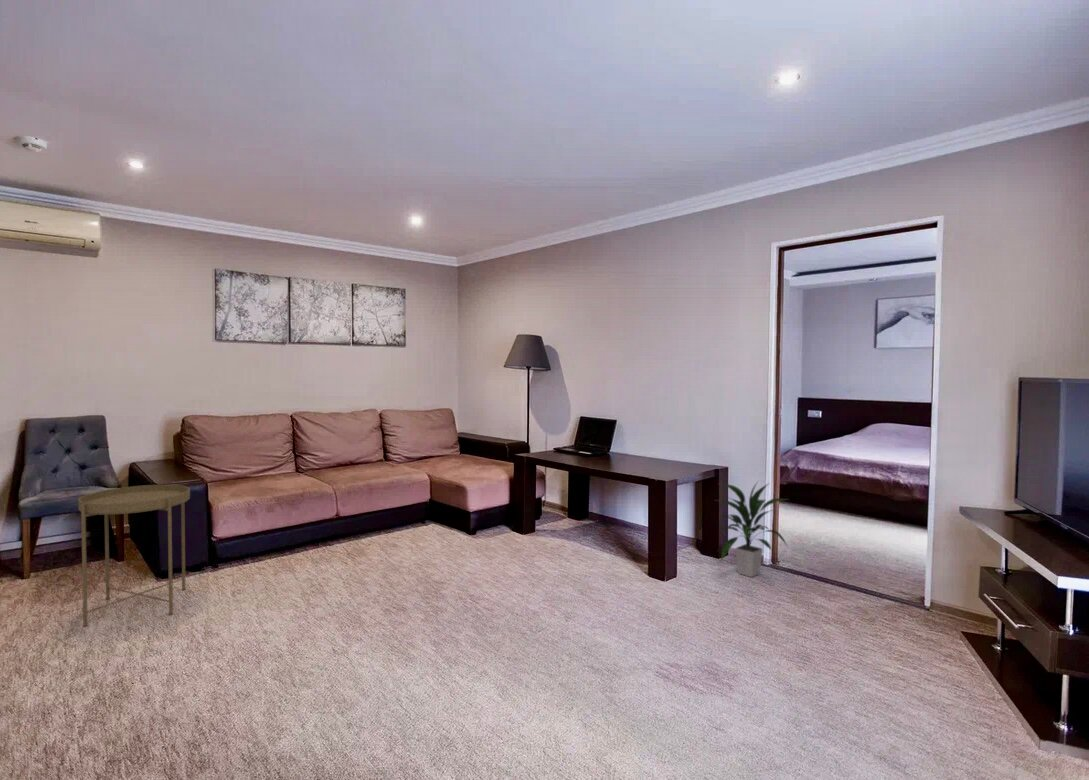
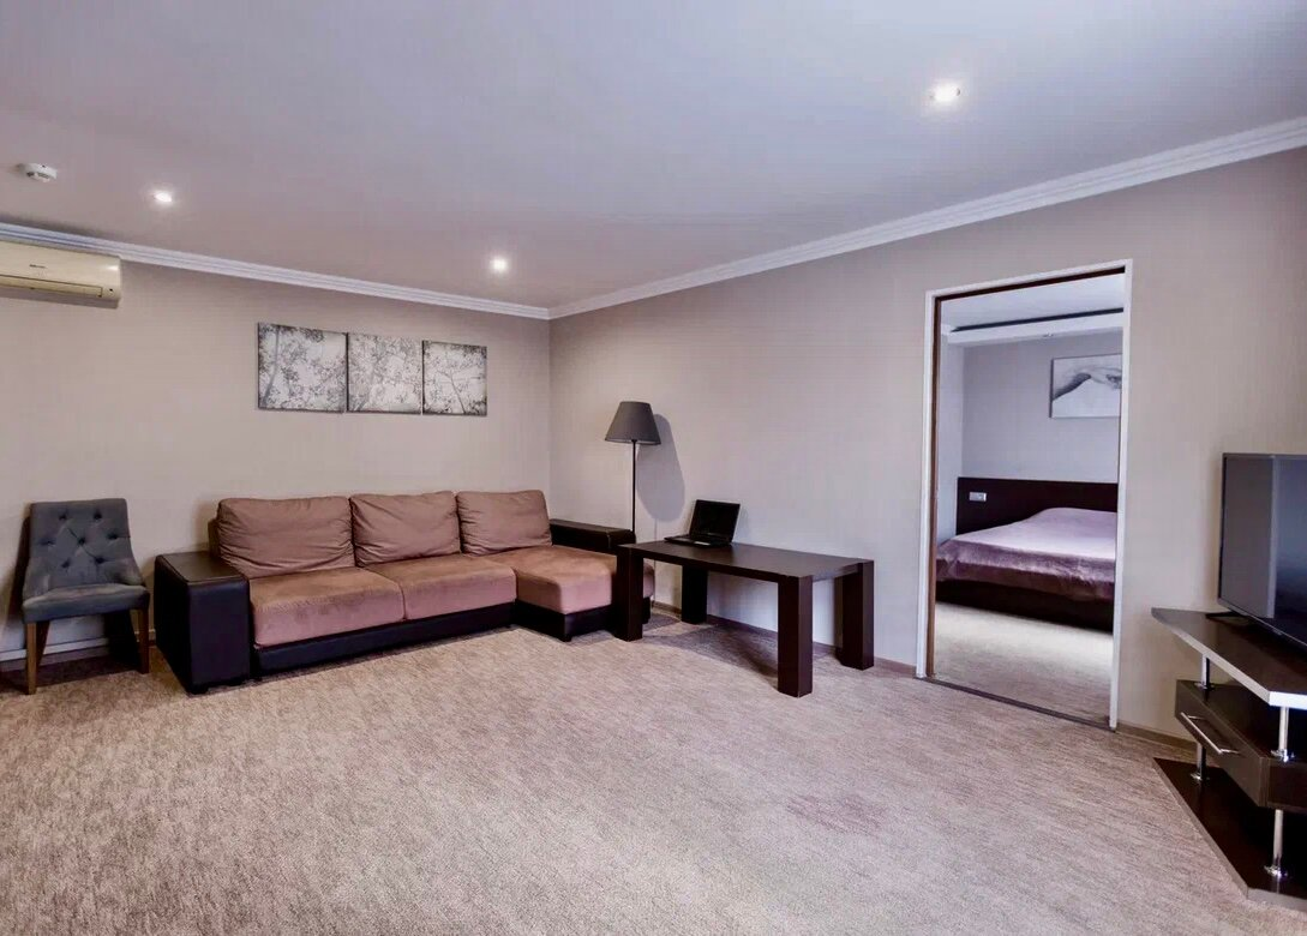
- indoor plant (746, 525)
- side table (108, 550)
